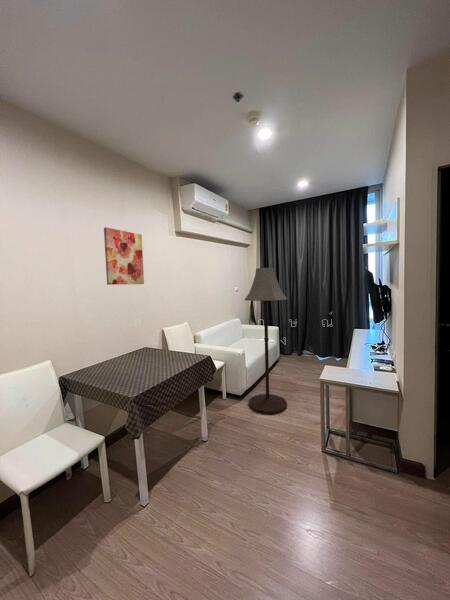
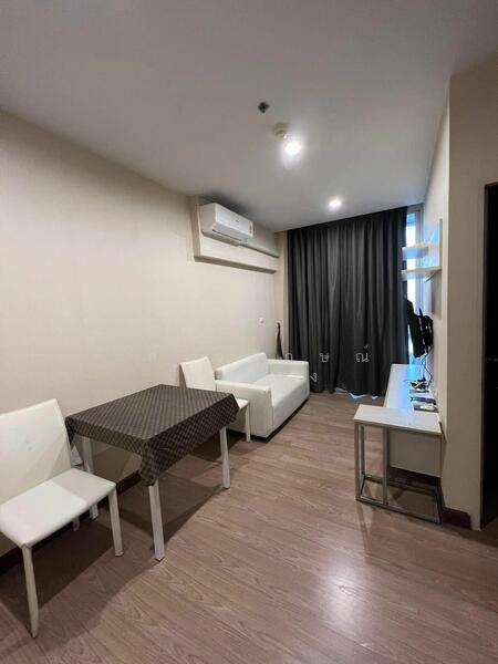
- wall art (125, 258)
- floor lamp (266, 337)
